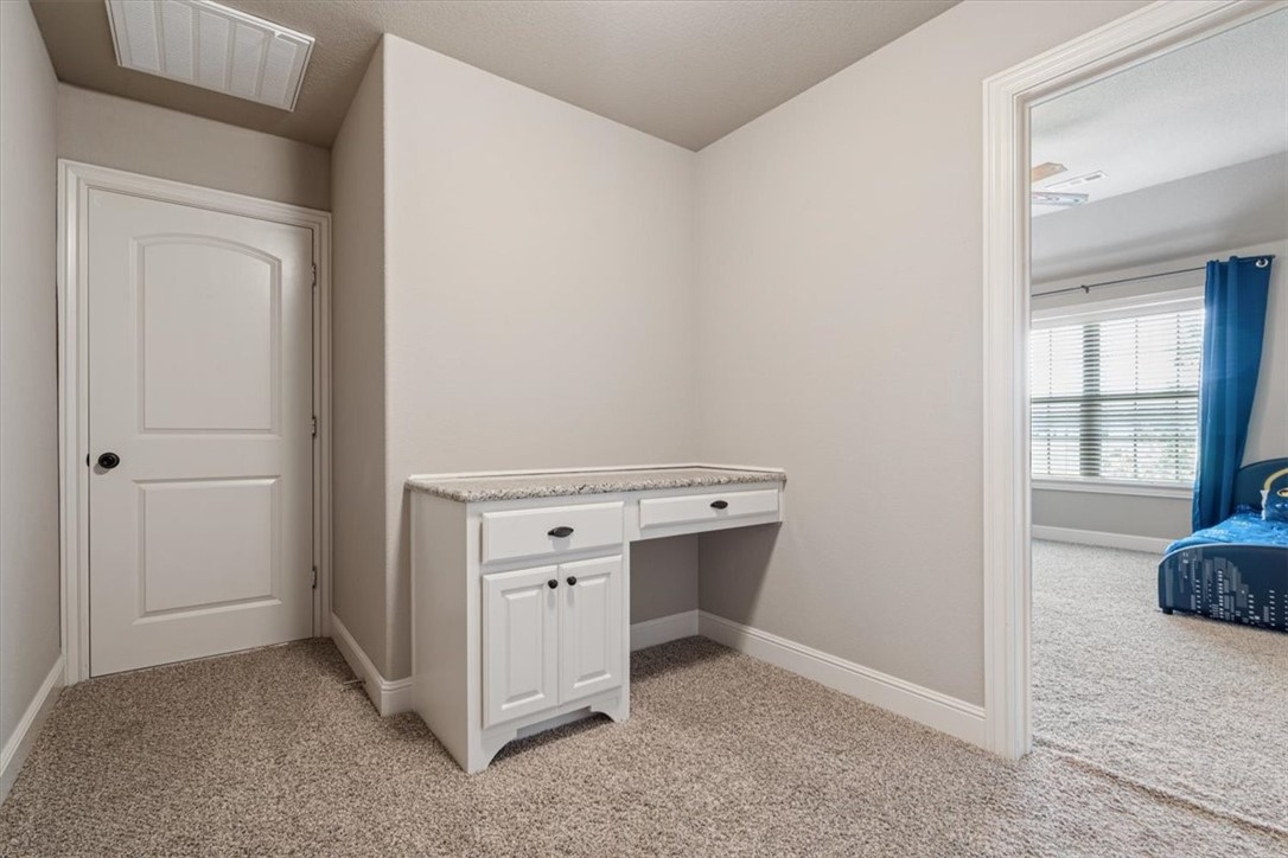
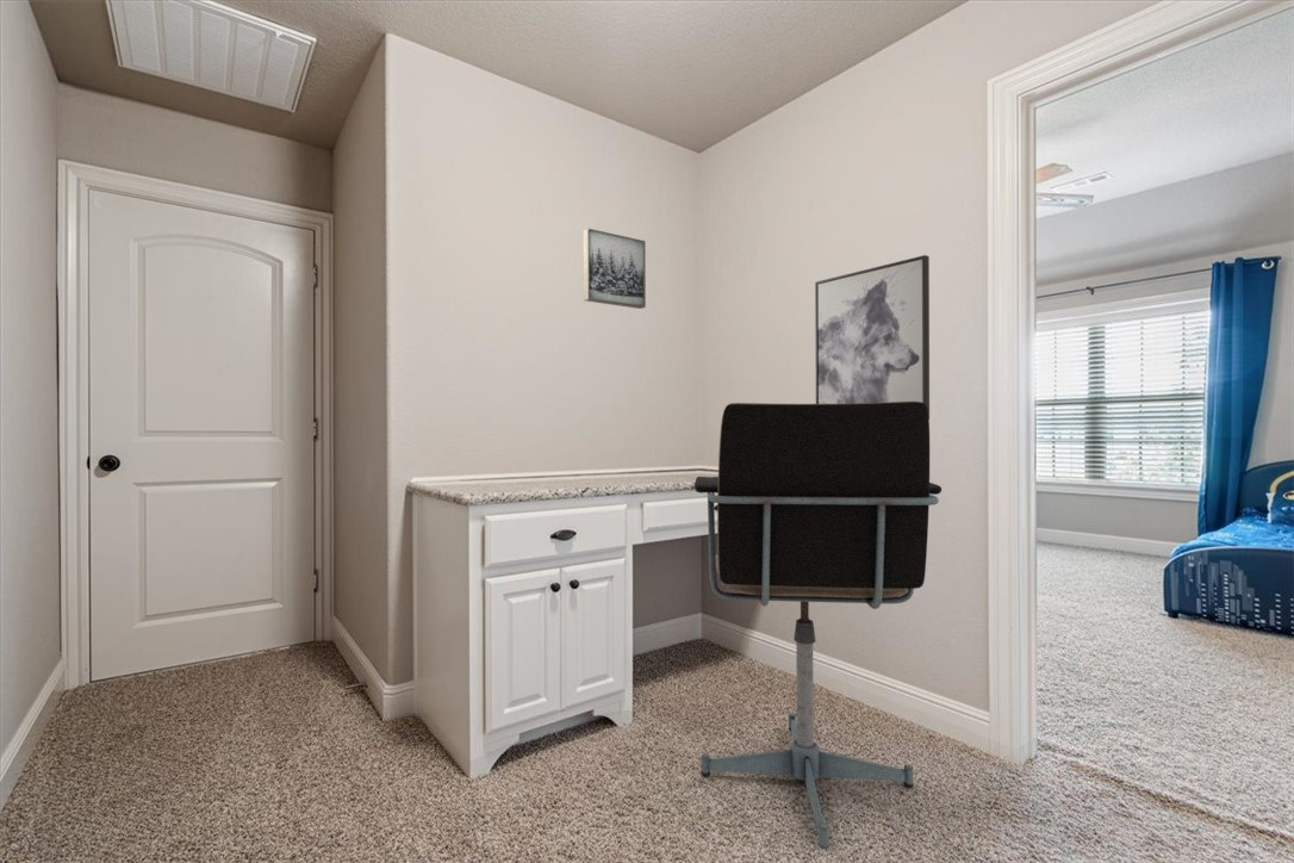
+ office chair (807, 598)
+ wall art (615, 269)
+ wall art (867, 344)
